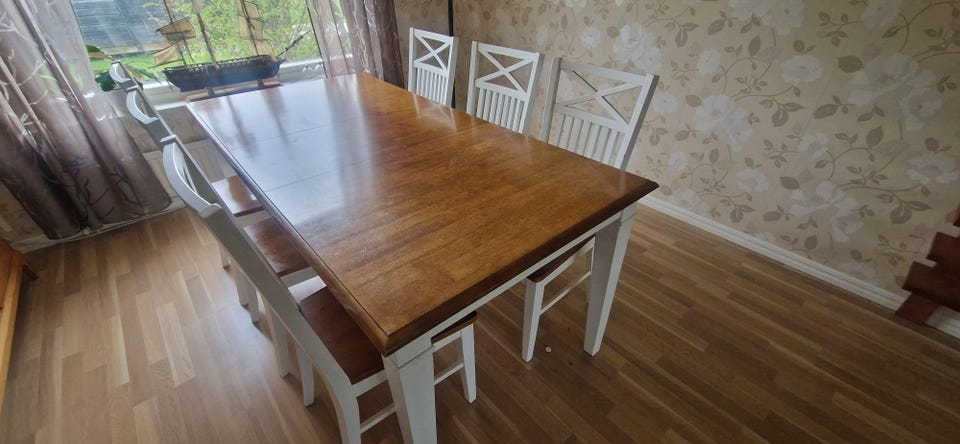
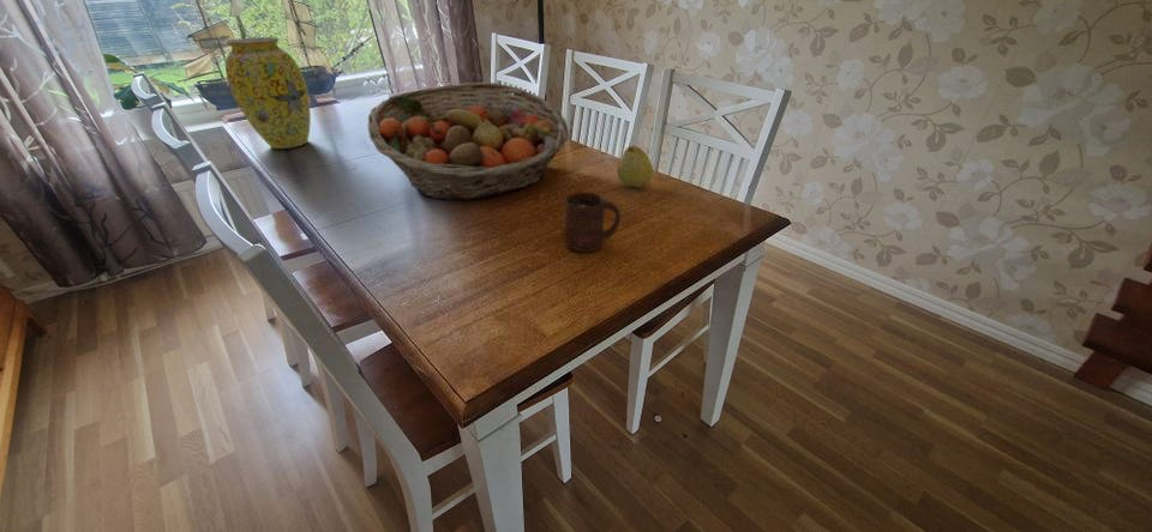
+ fruit (635, 164)
+ cup (589, 220)
+ fruit basket (474, 138)
+ vase (271, 95)
